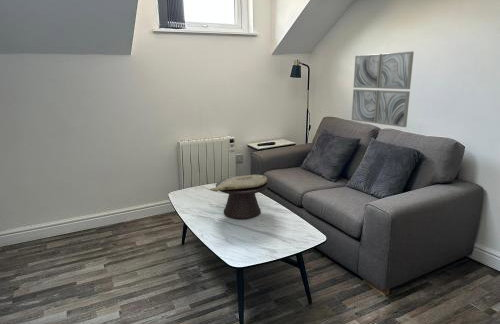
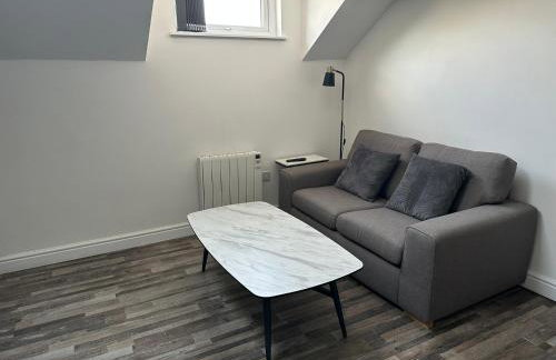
- wall art (379, 90)
- decorative bowl (239, 196)
